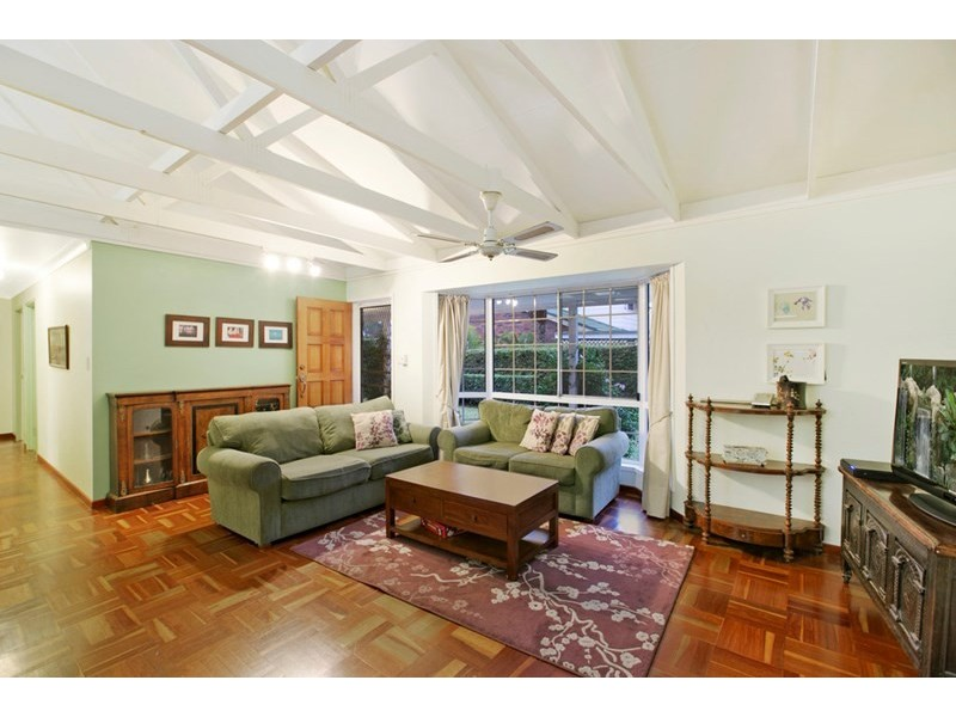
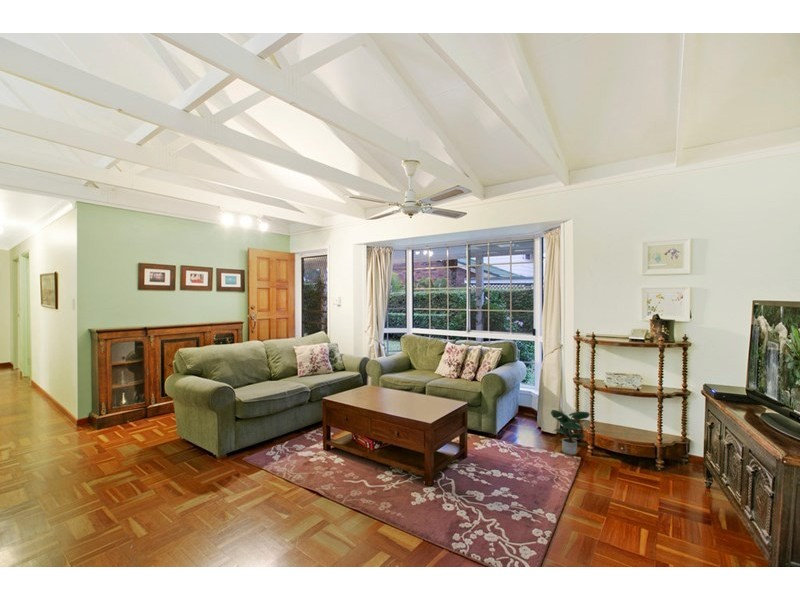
+ potted plant (571, 432)
